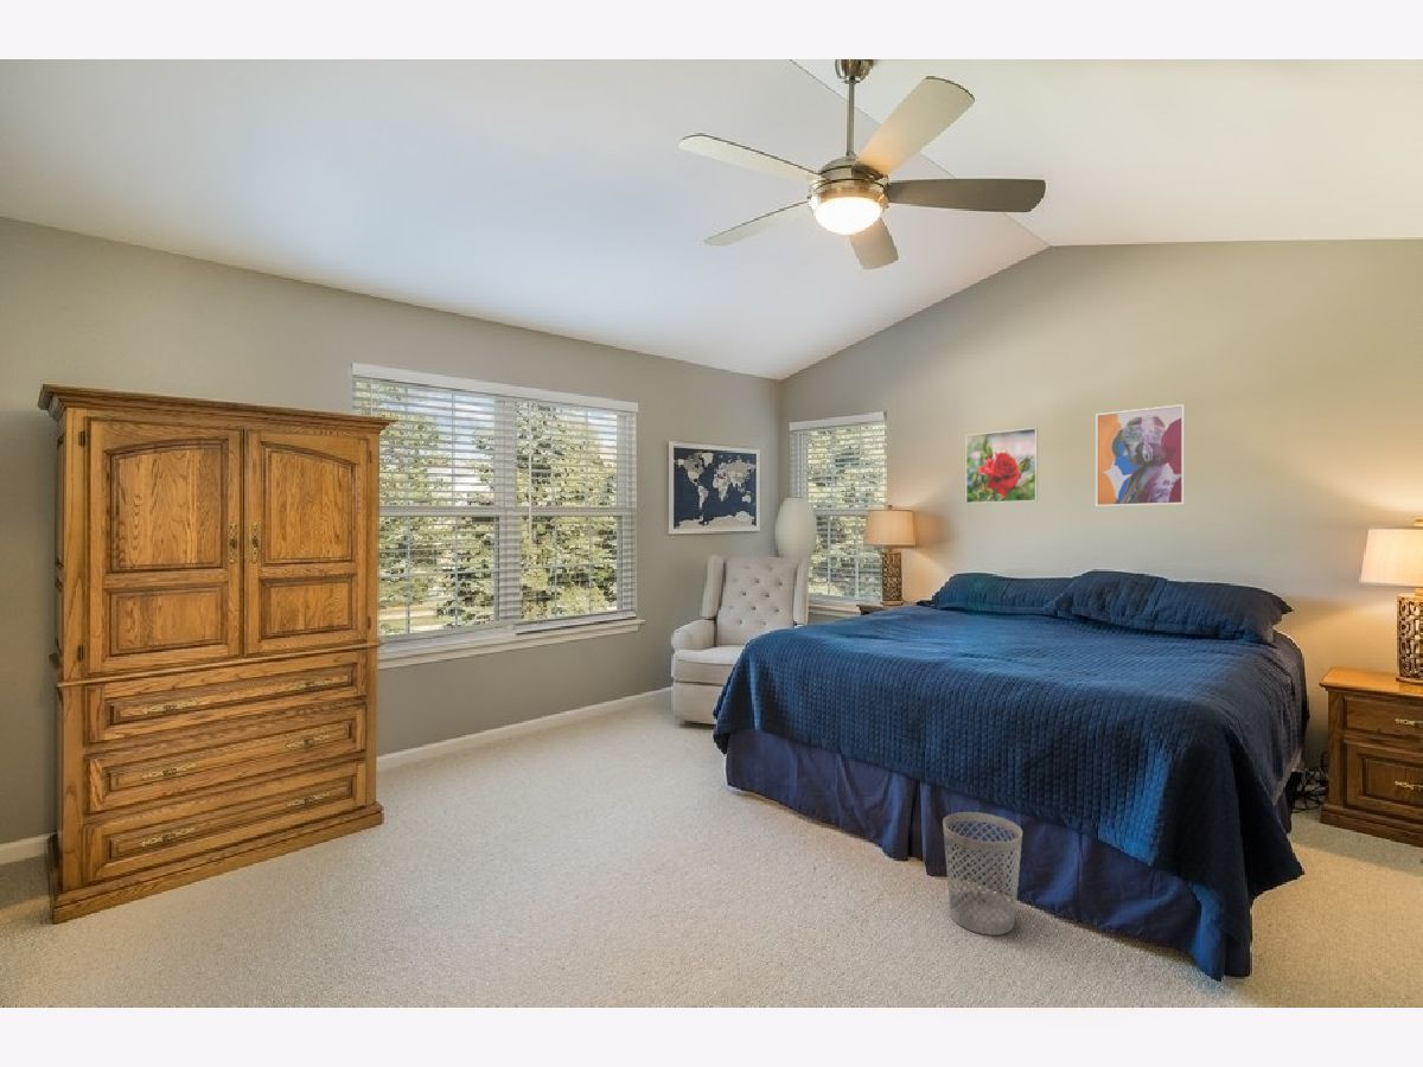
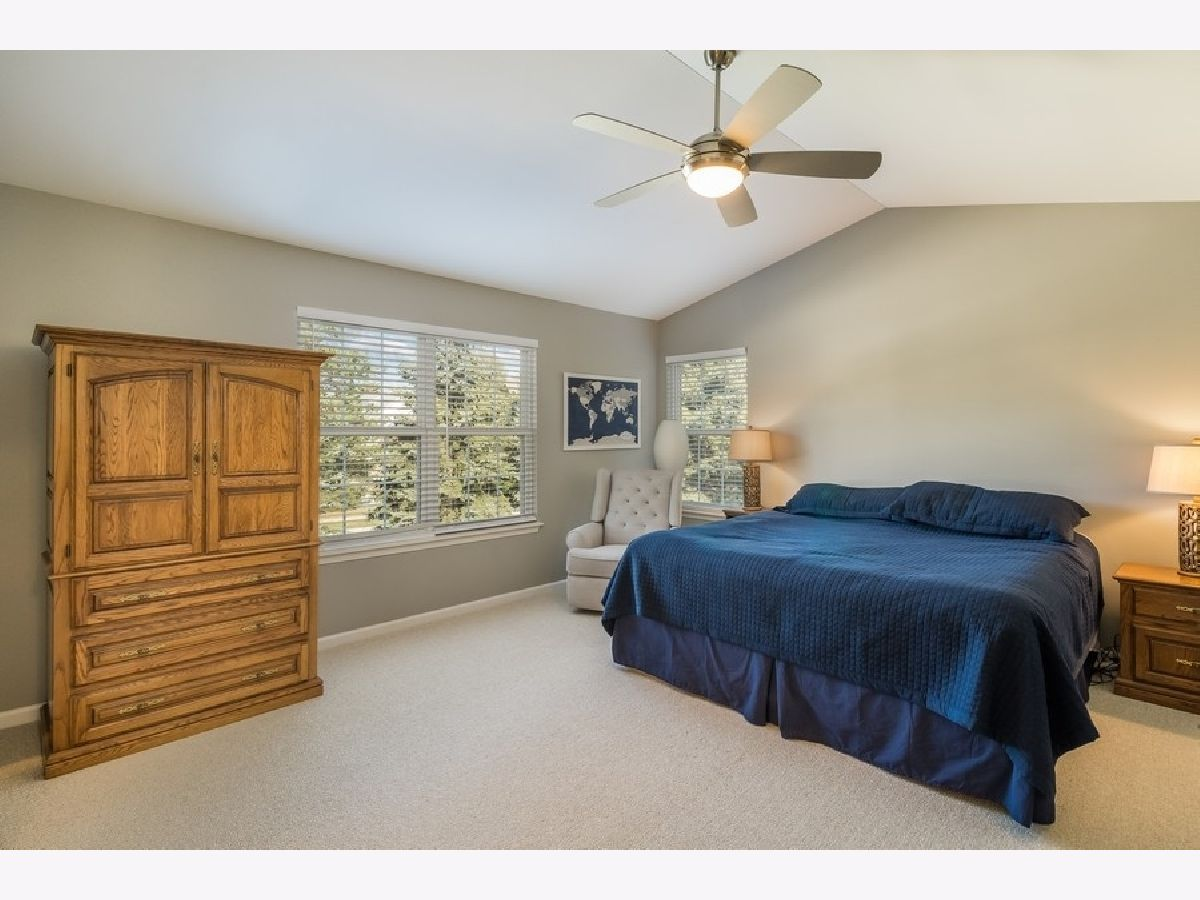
- wall art (1138, 456)
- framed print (1000, 466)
- wastebasket (982, 871)
